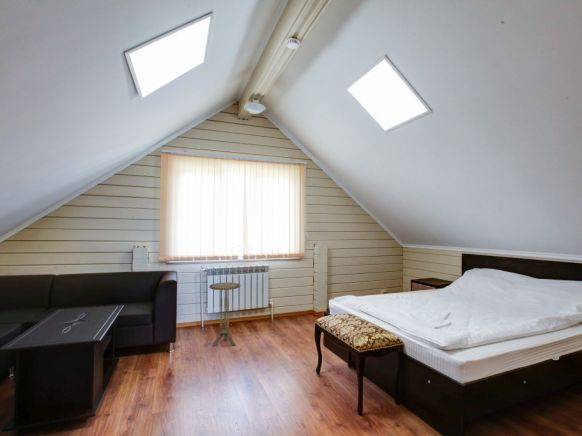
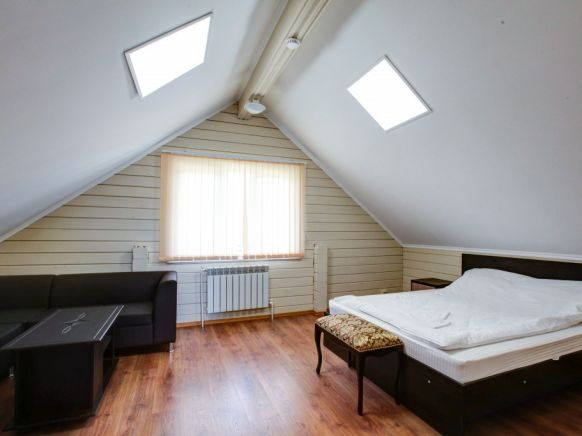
- side table (225, 314)
